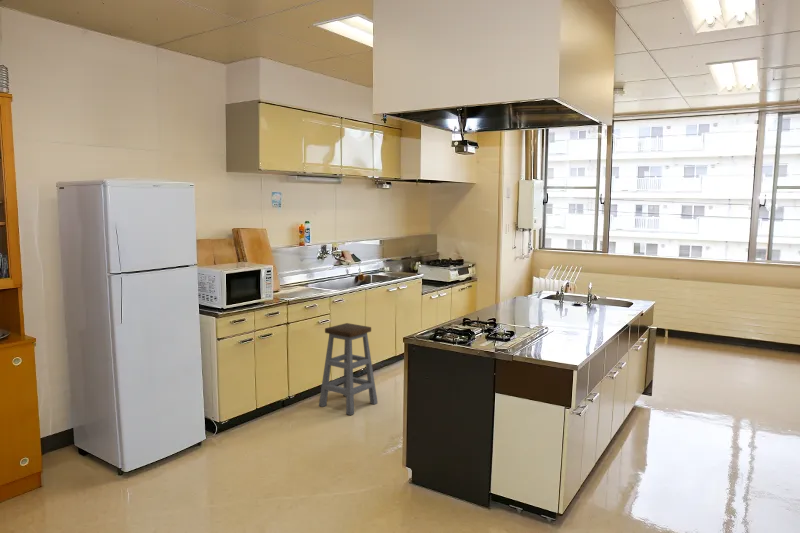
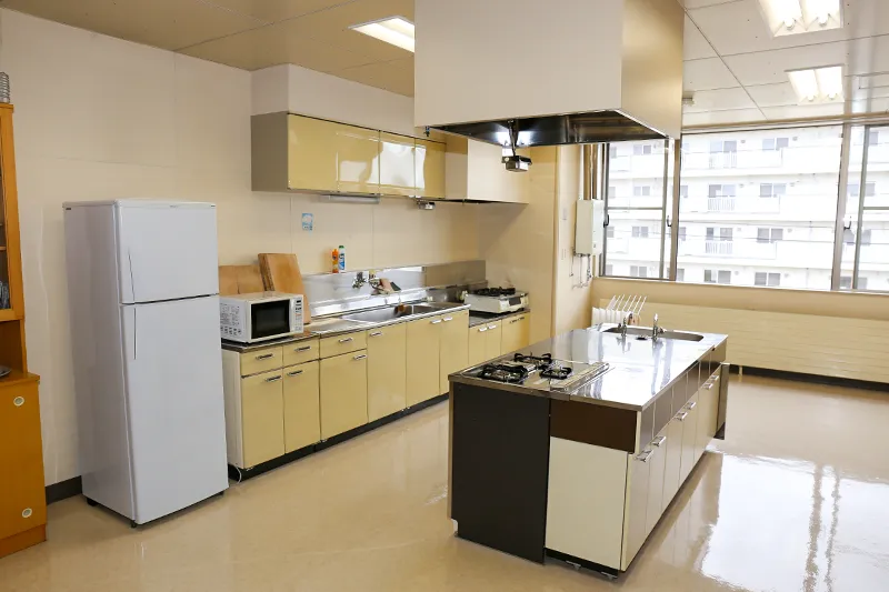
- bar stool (348, 366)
